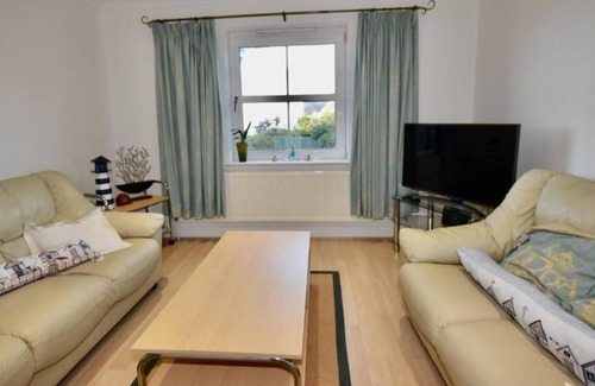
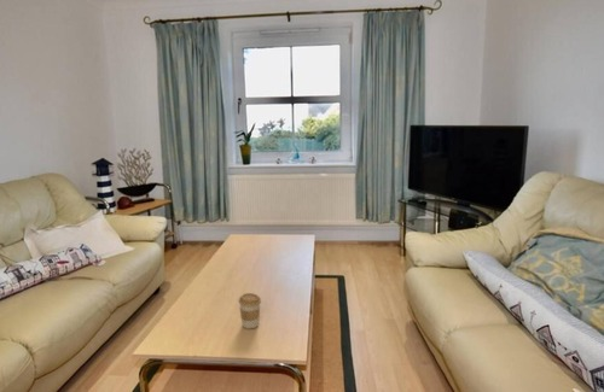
+ coffee cup (250, 310)
